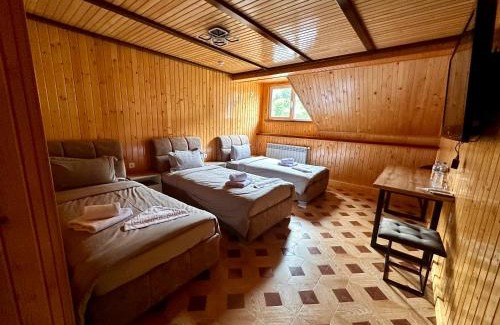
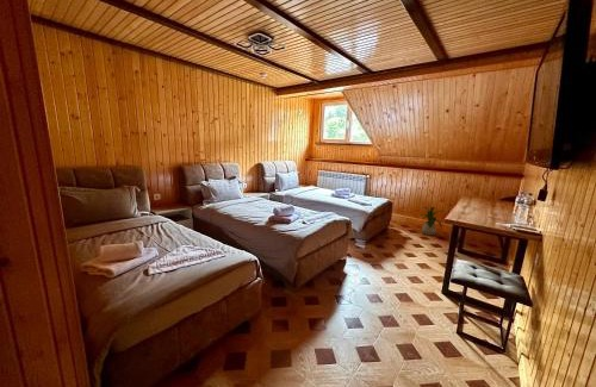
+ house plant (432, 218)
